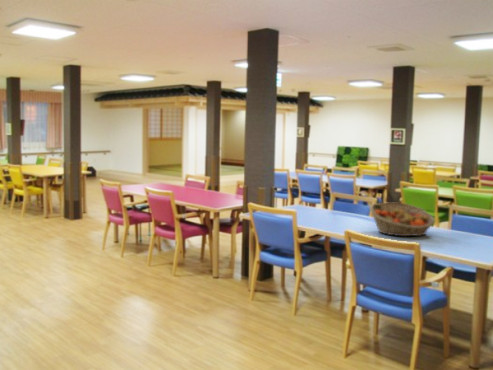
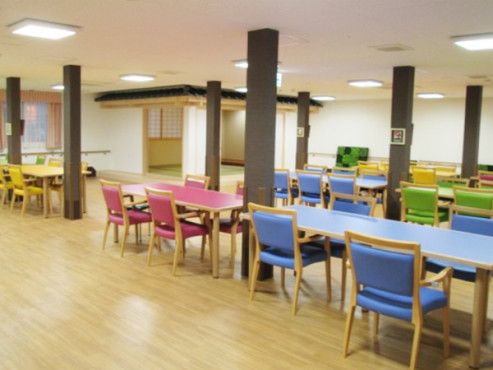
- fruit basket (401, 219)
